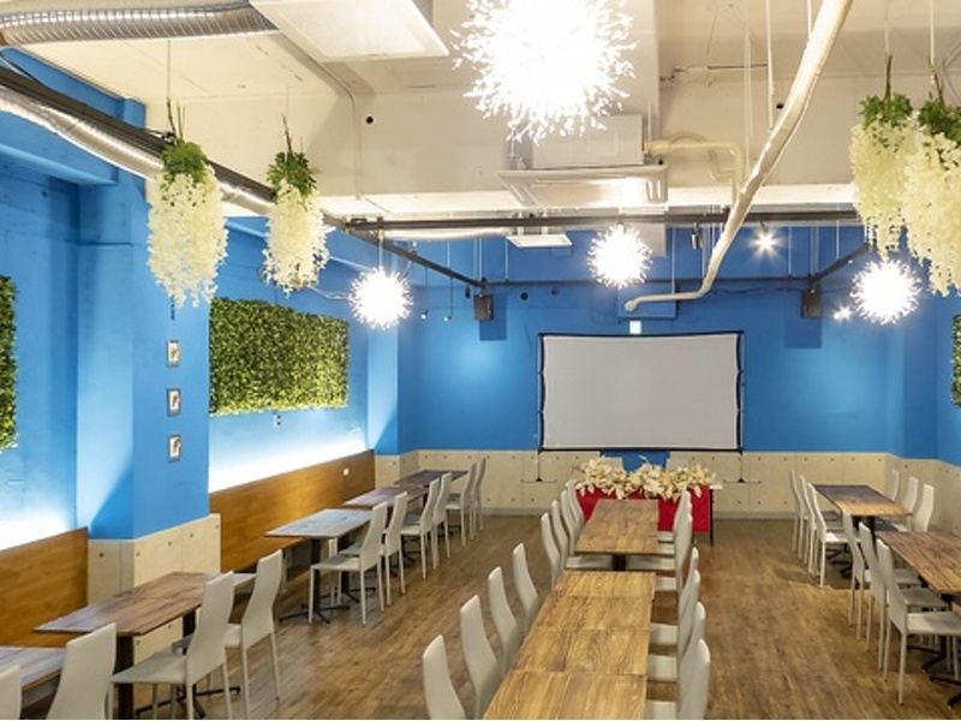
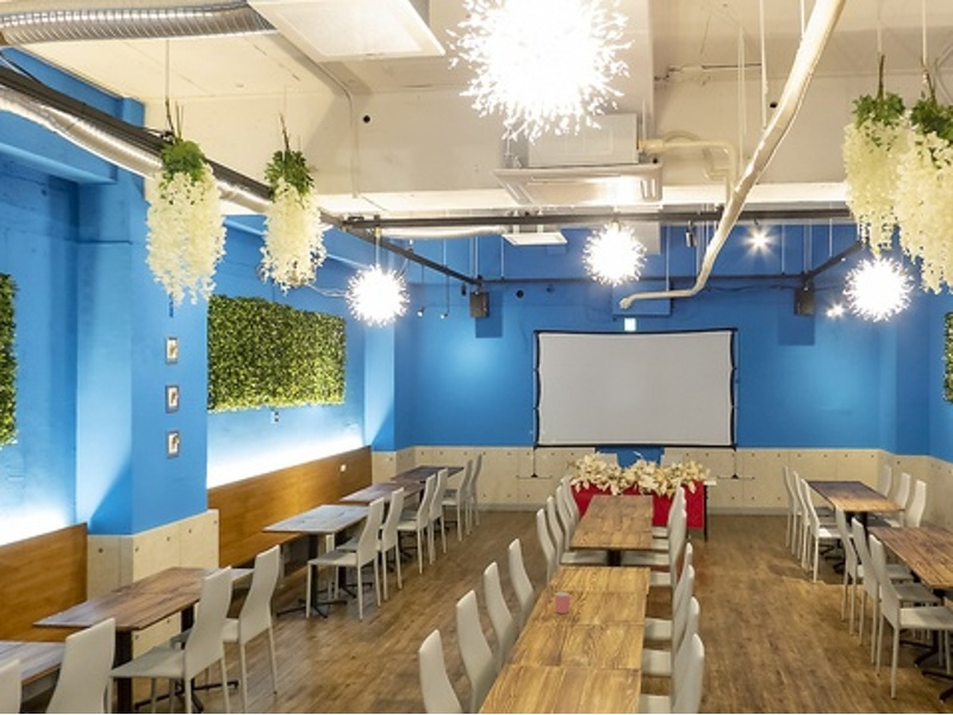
+ cup (565, 603)
